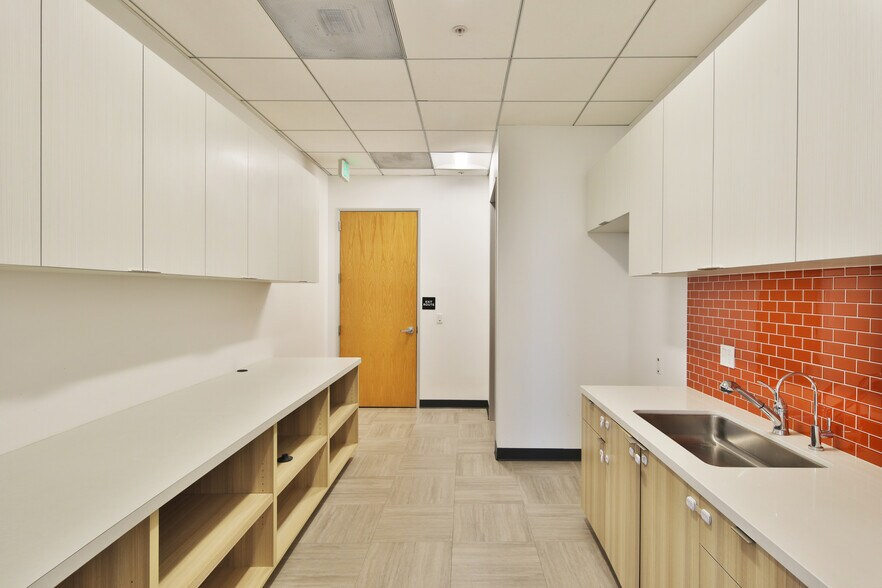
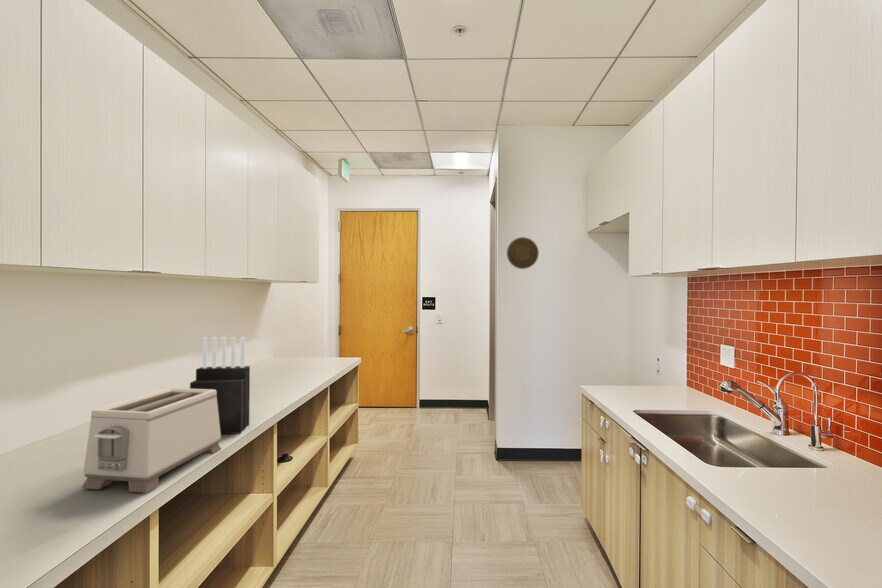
+ toaster (155, 434)
+ decorative plate (522, 253)
+ knife block (219, 384)
